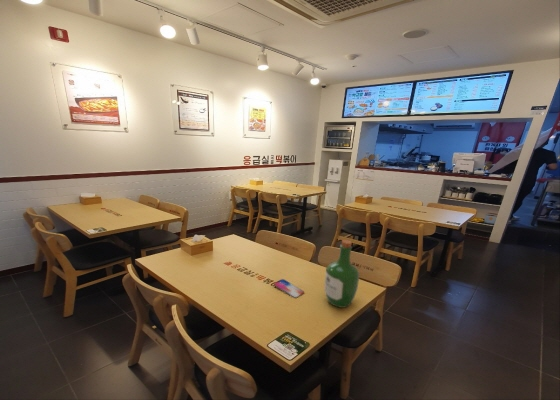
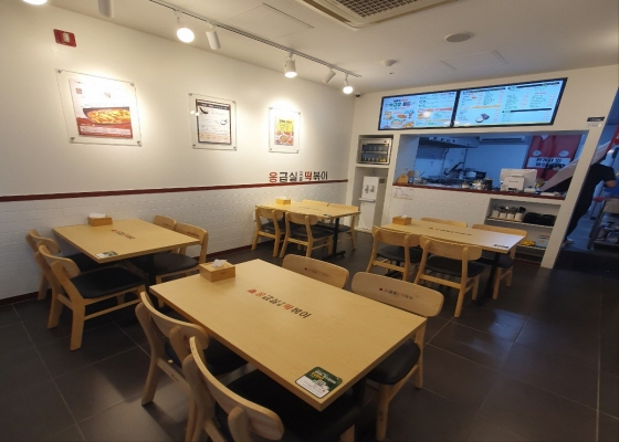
- smartphone (288, 288)
- wine bottle (342, 271)
